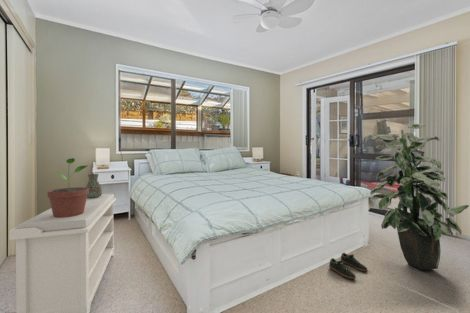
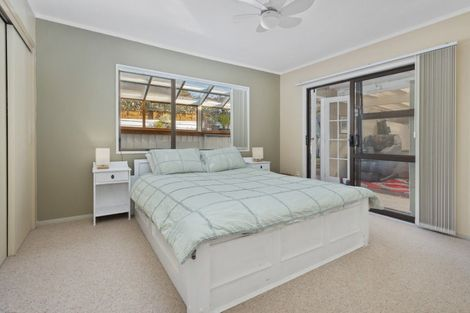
- potted plant (68, 184)
- decorative vase (93, 185)
- shoe (347, 263)
- indoor plant (411, 194)
- bench (79, 244)
